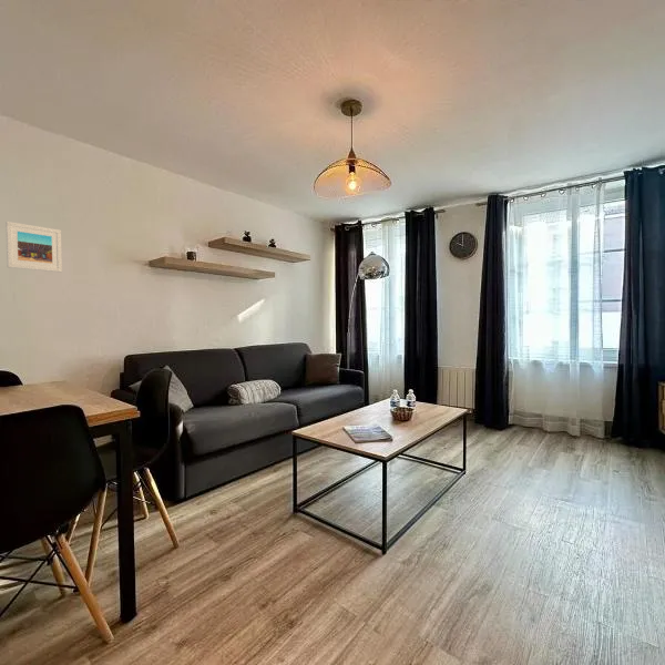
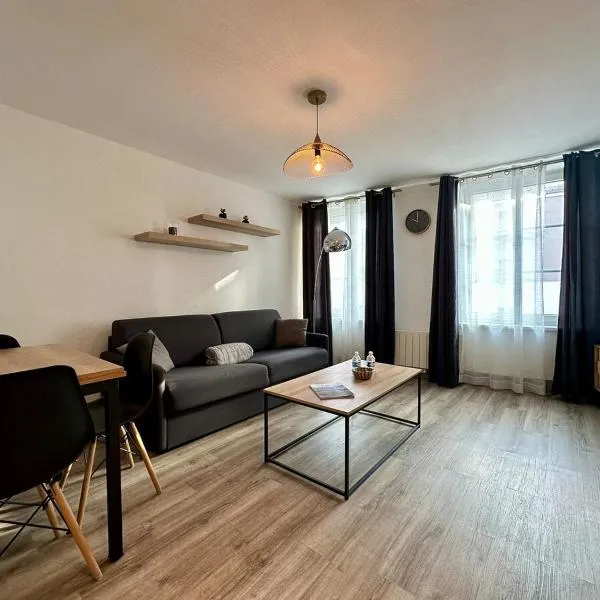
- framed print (34, 247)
